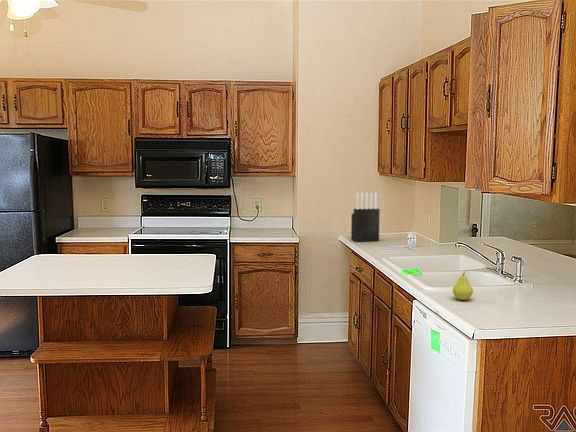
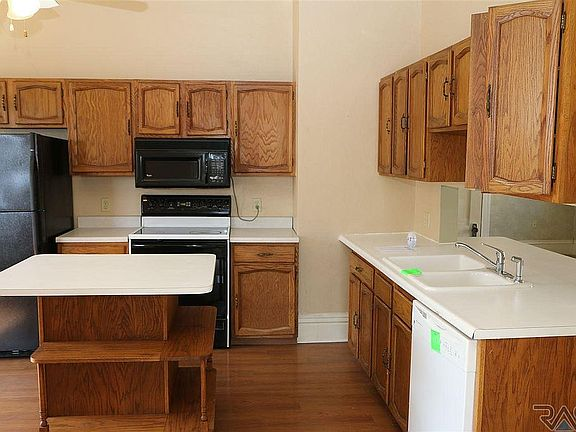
- knife block (364, 216)
- fruit (463, 285)
